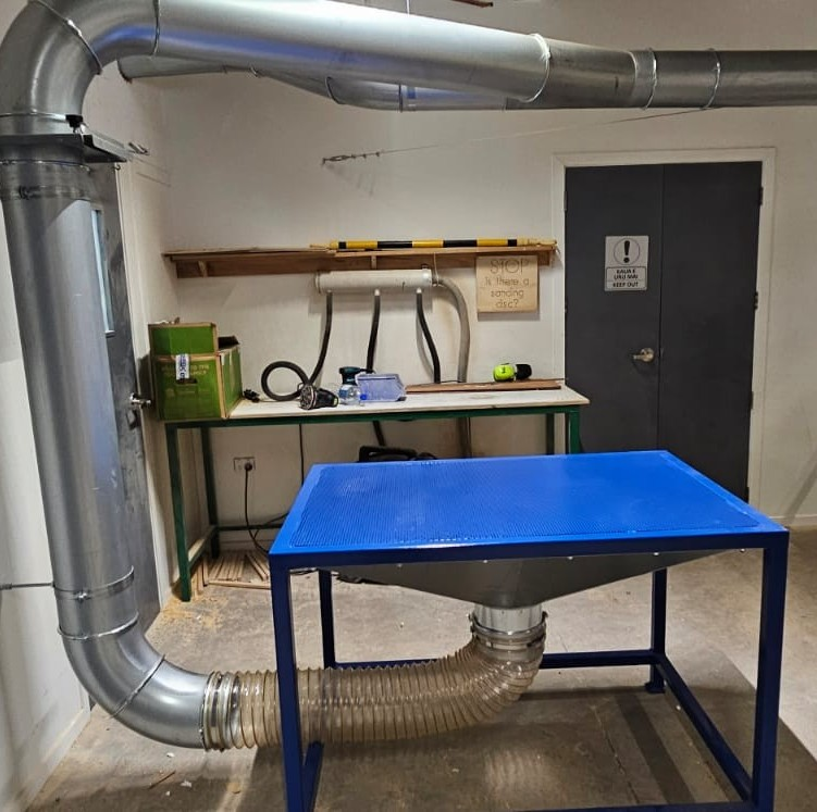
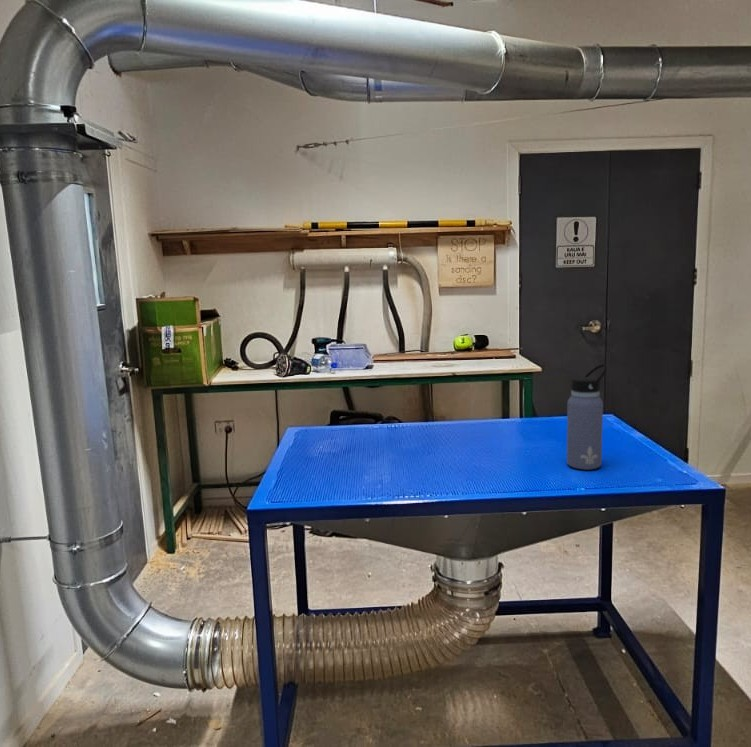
+ water bottle (586, 415)
